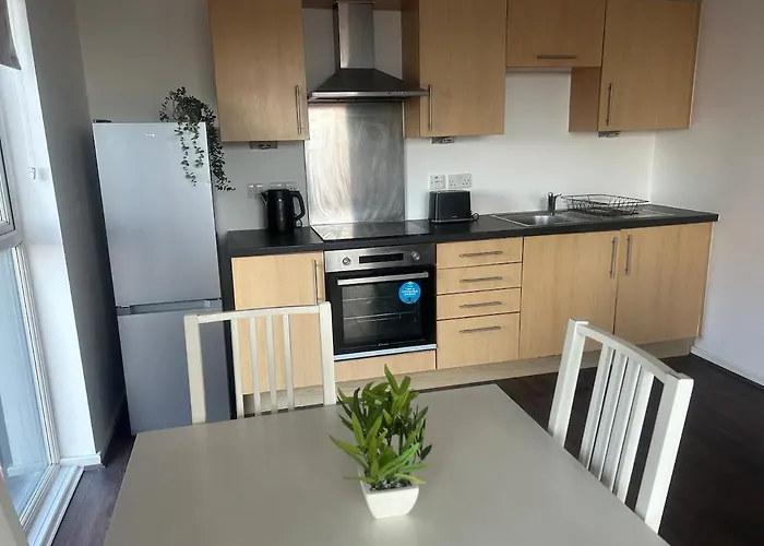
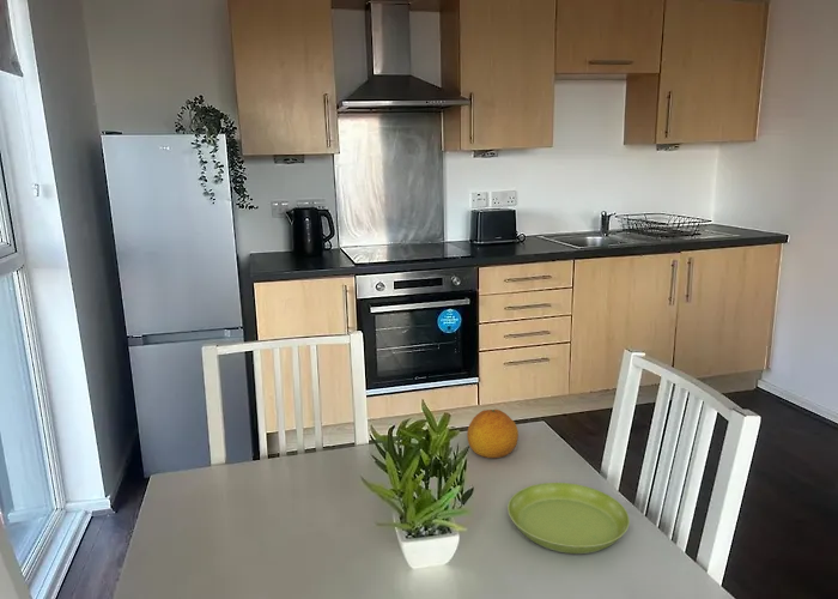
+ saucer (566, 519)
+ fruit (492, 431)
